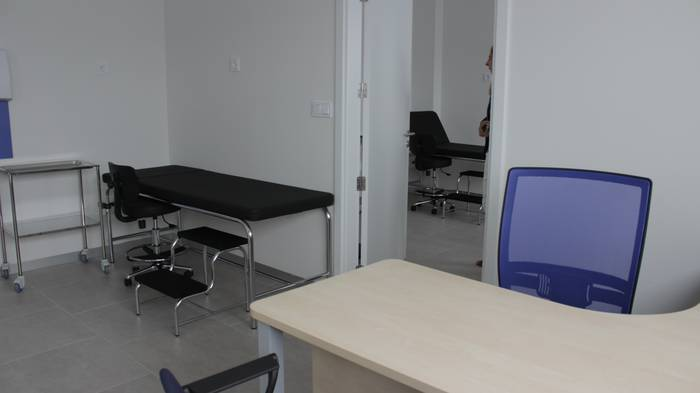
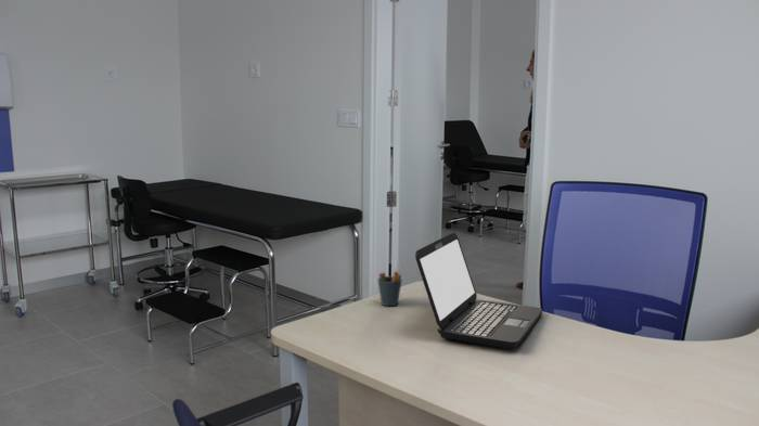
+ laptop (474, 287)
+ pen holder (389, 284)
